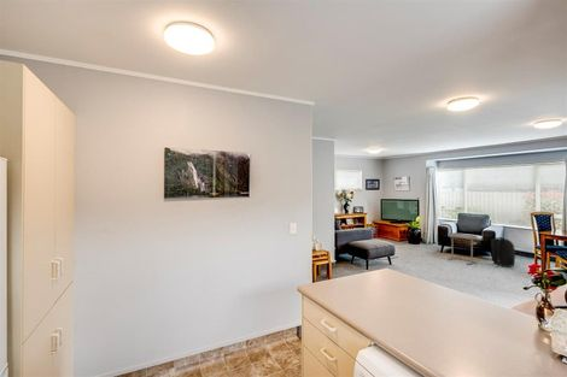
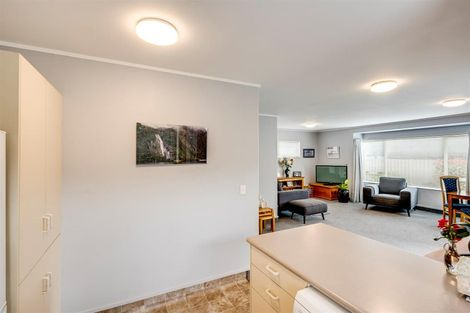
- backpack (501, 251)
- side table (472, 248)
